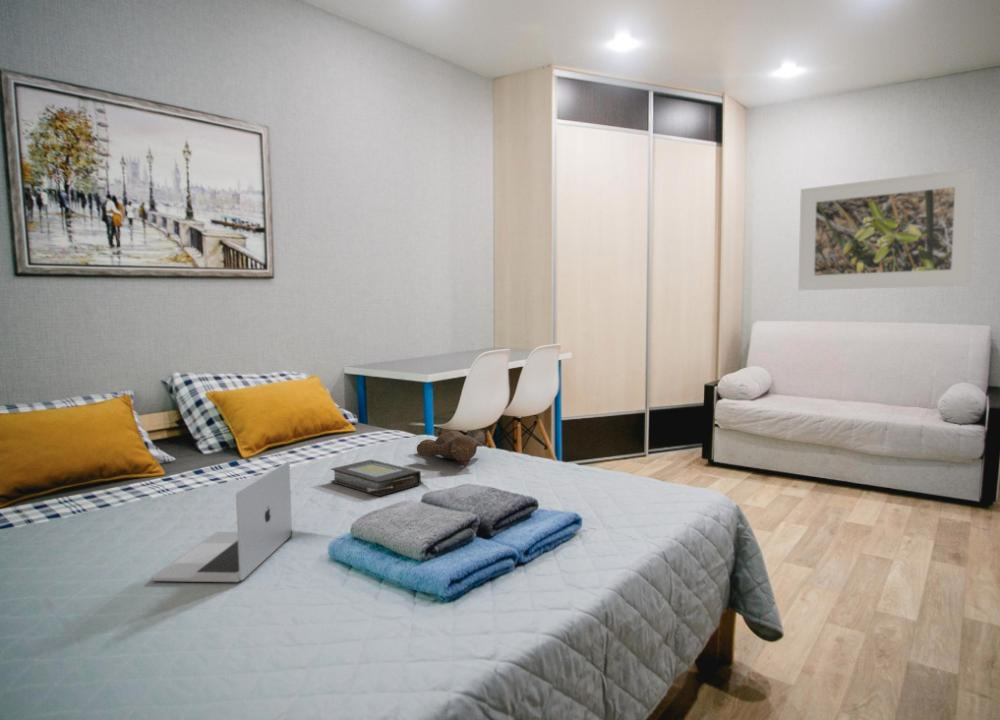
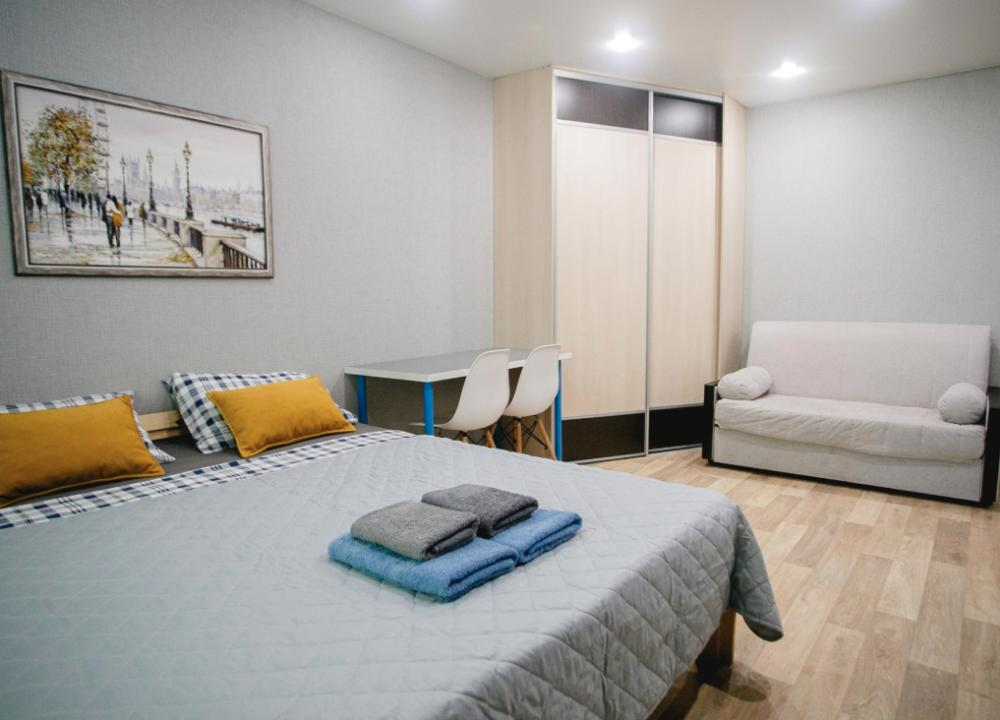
- teddy bear (452, 444)
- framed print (880, 234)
- book (372, 476)
- laptop (237, 516)
